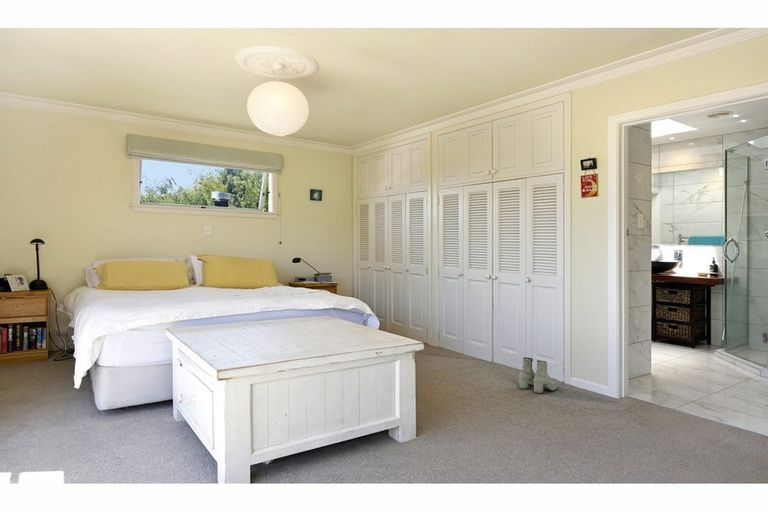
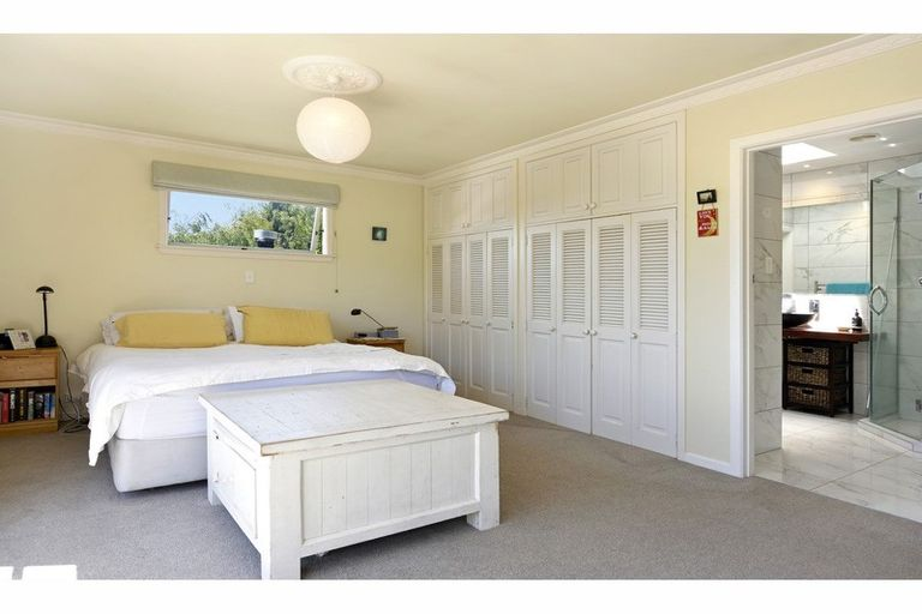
- boots (538, 373)
